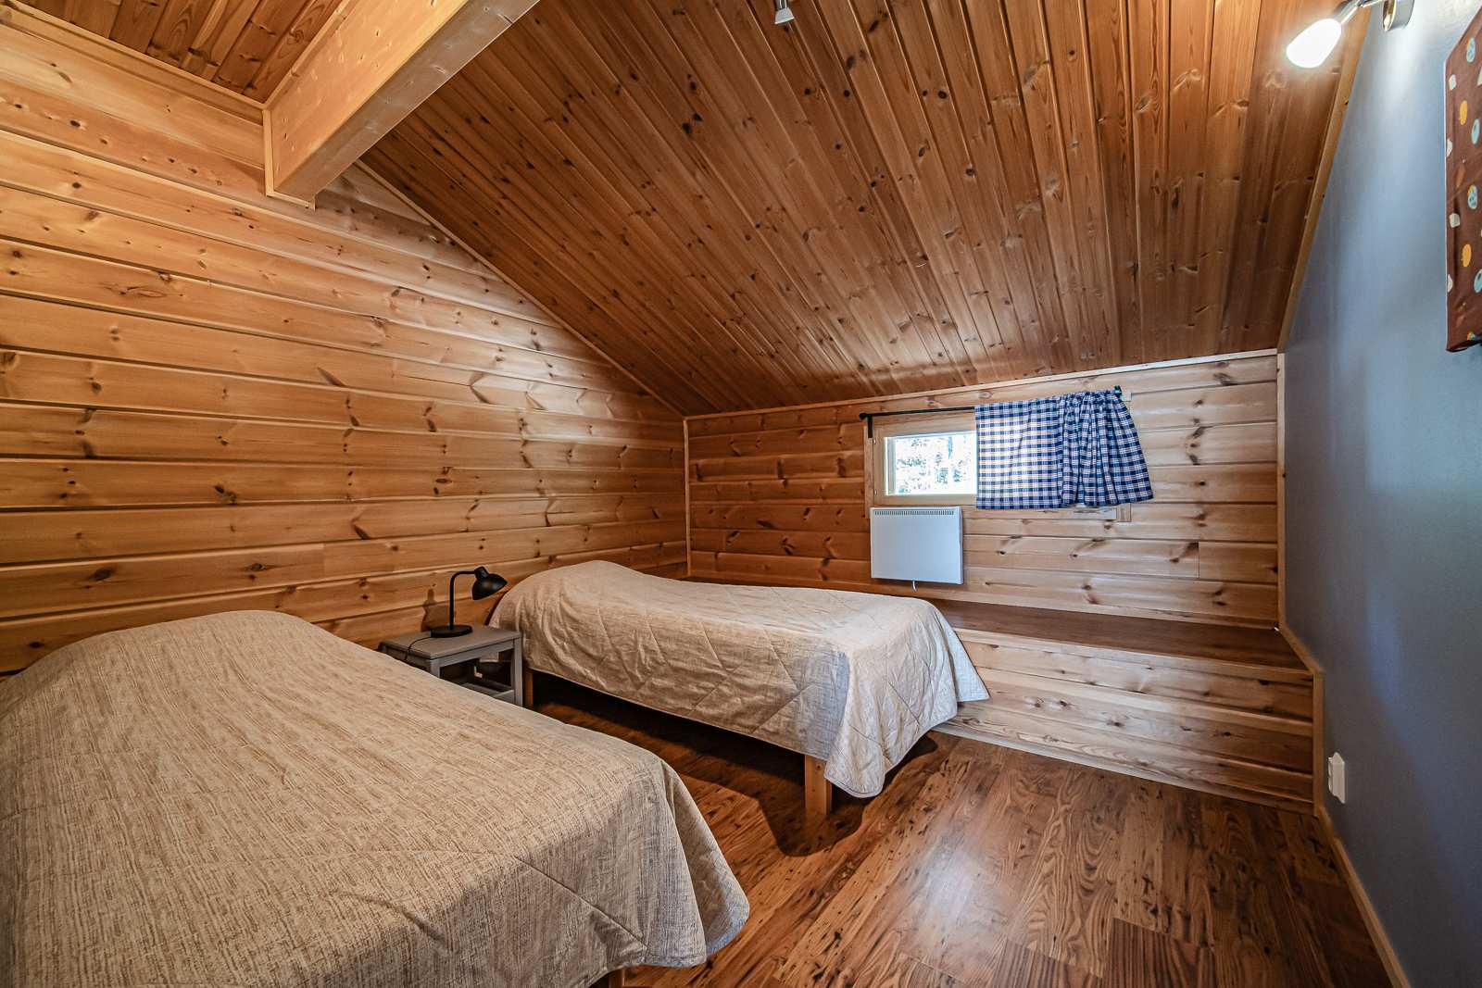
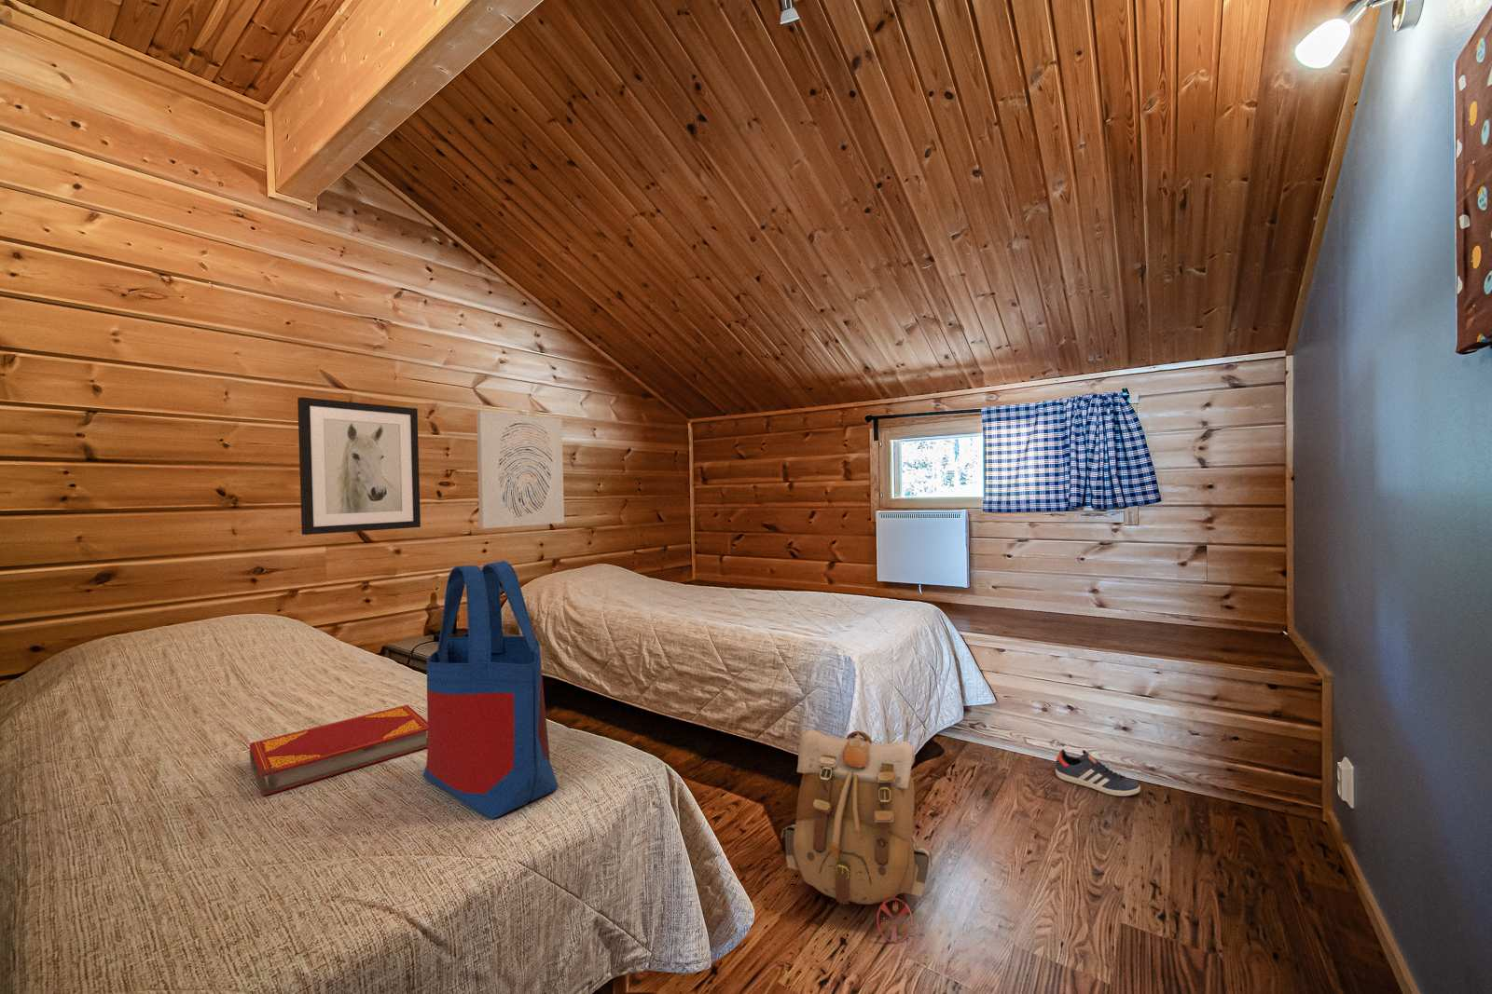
+ tote bag (486, 672)
+ backpack (854, 816)
+ hardback book (344, 743)
+ wall art (363, 467)
+ sneaker (1096, 770)
+ wall art (522, 469)
